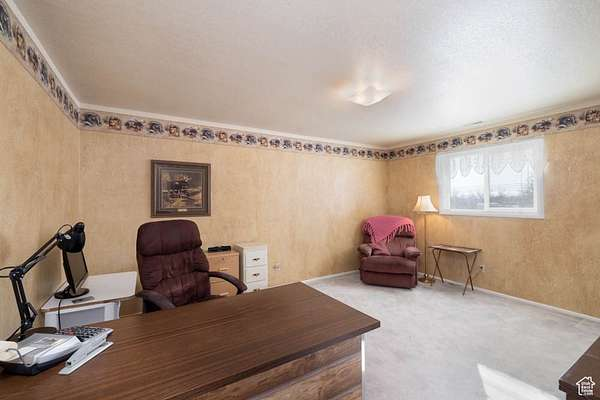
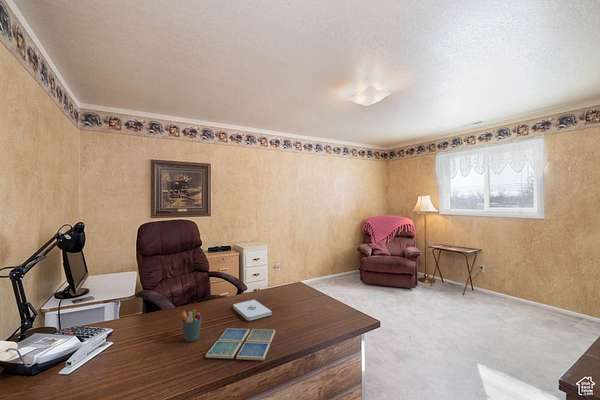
+ notepad (251, 309)
+ pen holder (191, 323)
+ drink coaster (242, 342)
